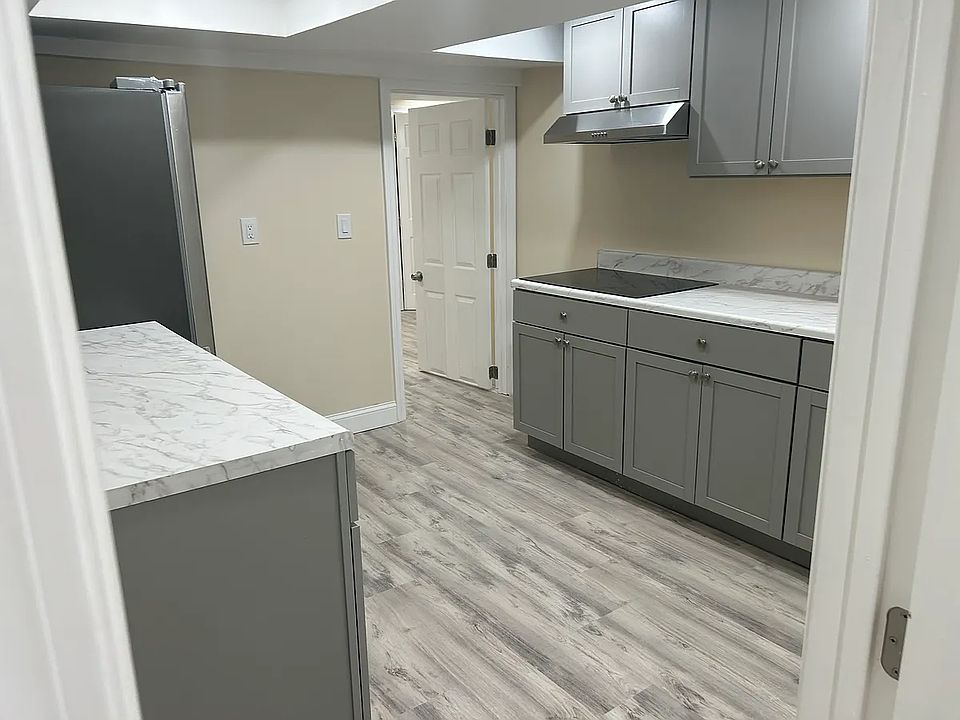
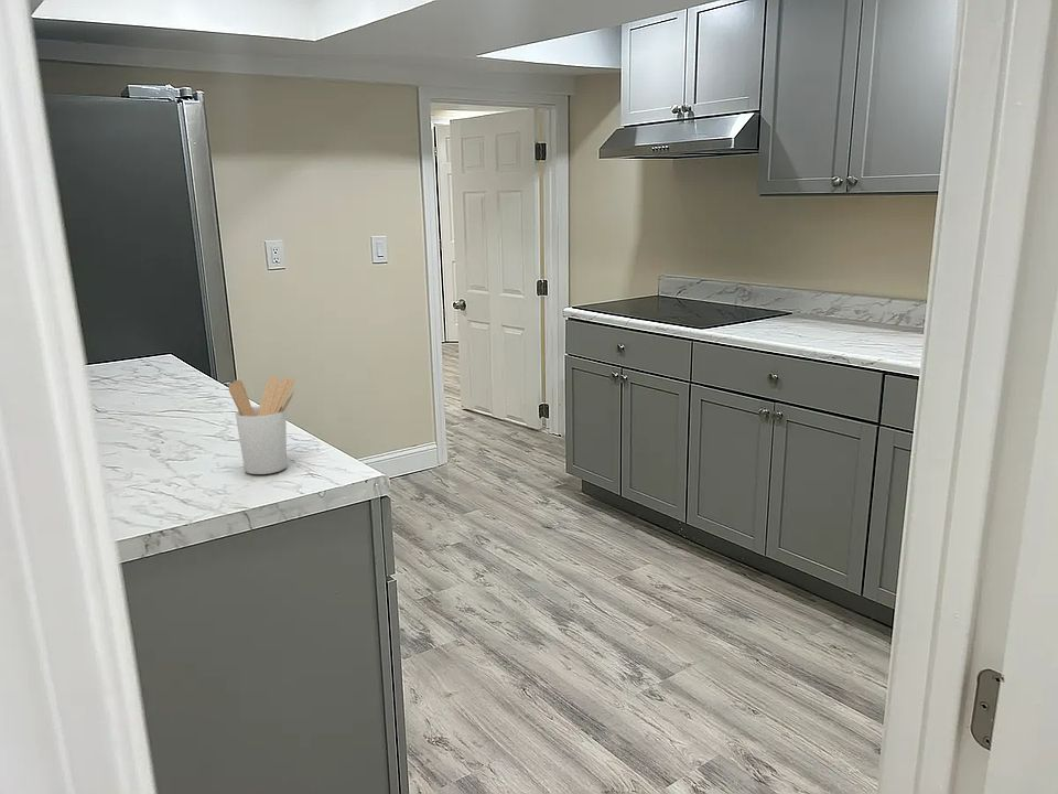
+ utensil holder (268, 422)
